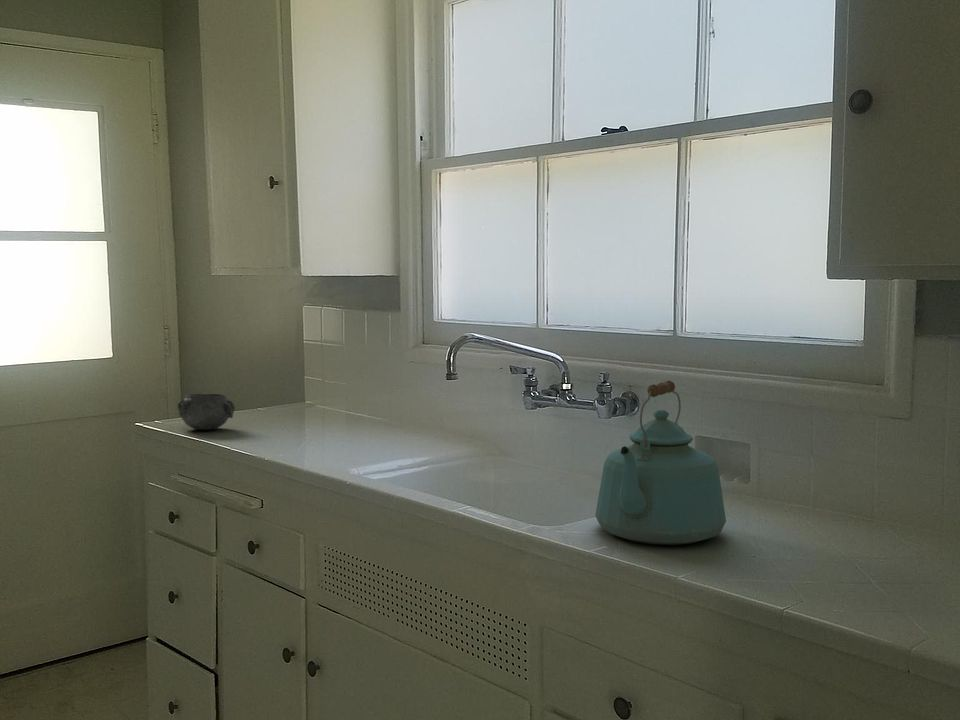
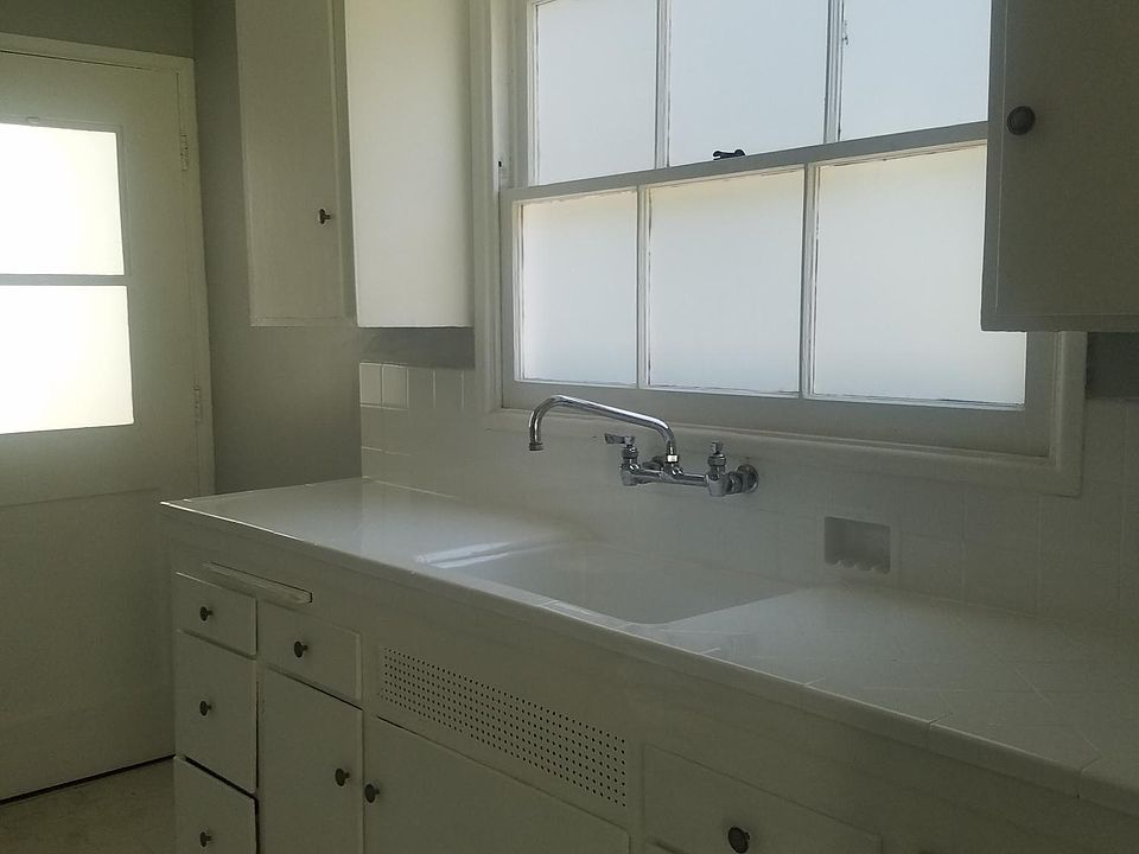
- kettle (655, 459)
- decorative bowl (204, 411)
